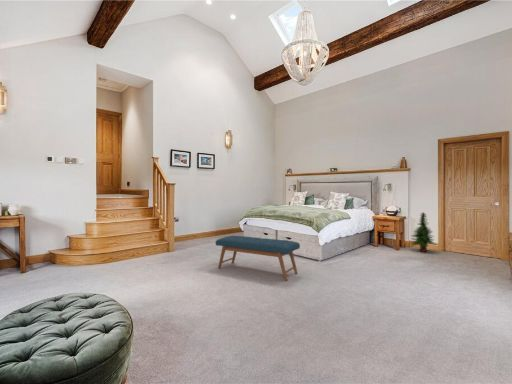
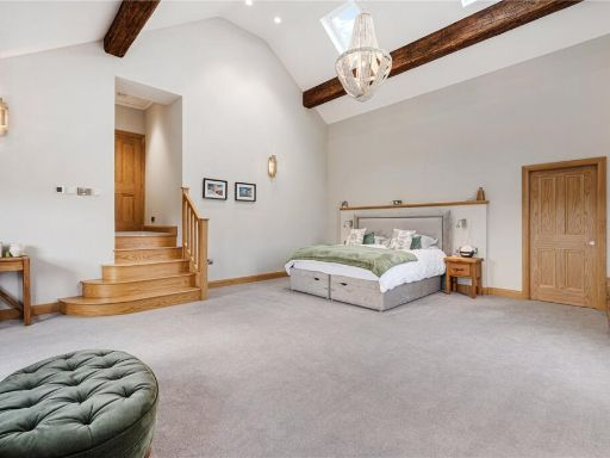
- bench (256, 253)
- tree (423, 231)
